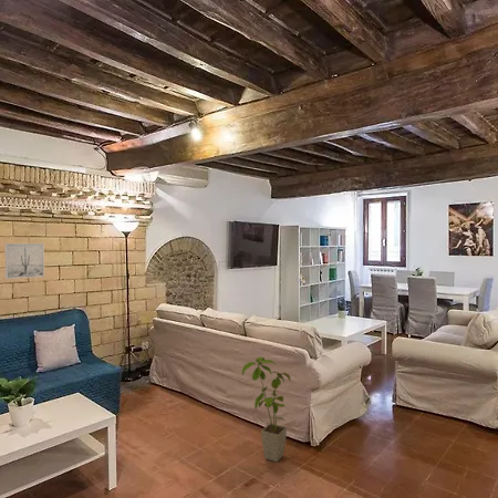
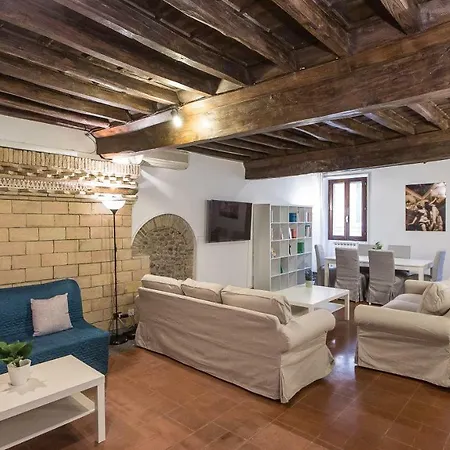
- house plant (268, 409)
- wall art (24, 260)
